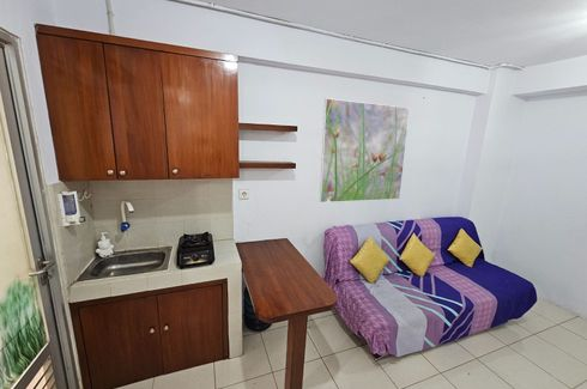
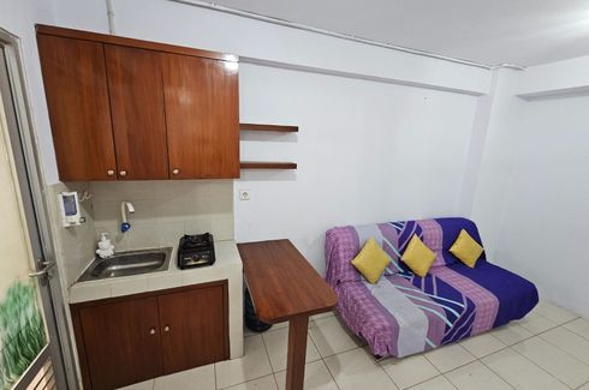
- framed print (365, 153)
